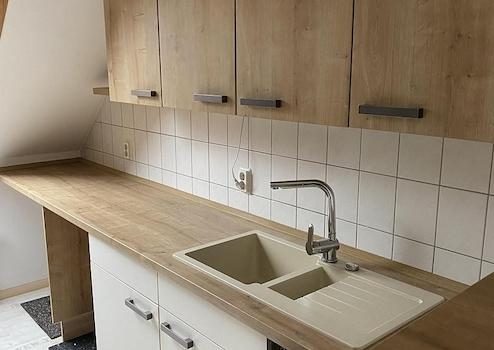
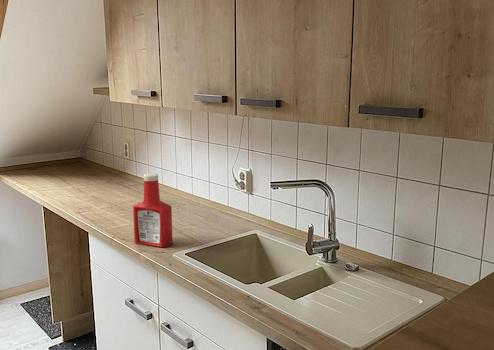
+ soap bottle (152, 209)
